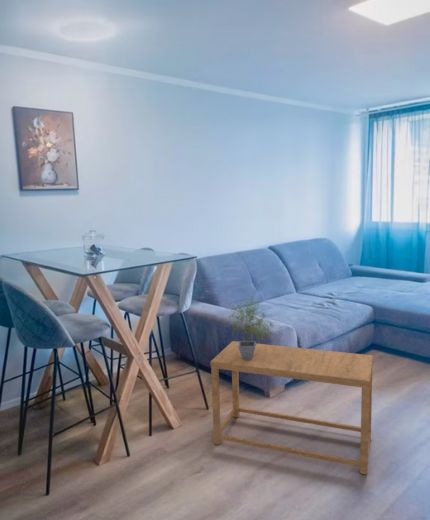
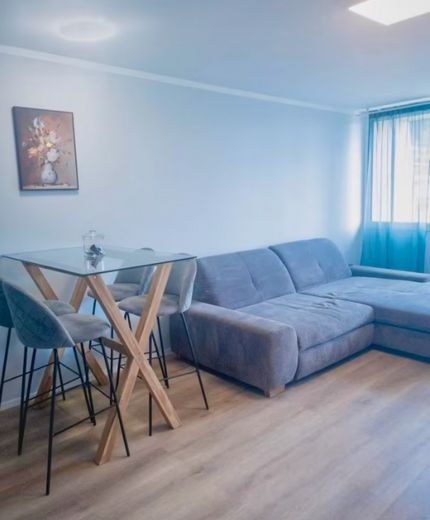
- side table (289, 415)
- potted plant (249, 324)
